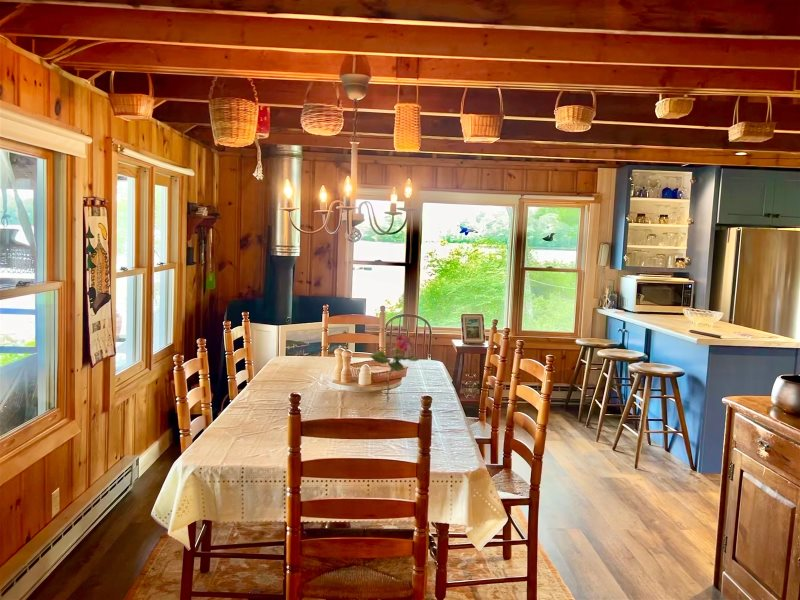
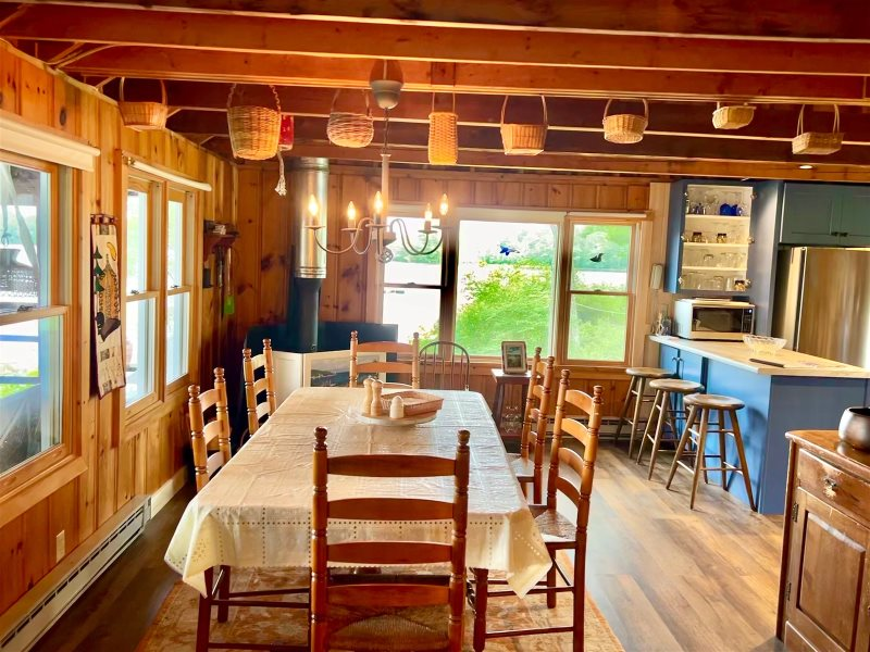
- flower (393, 369)
